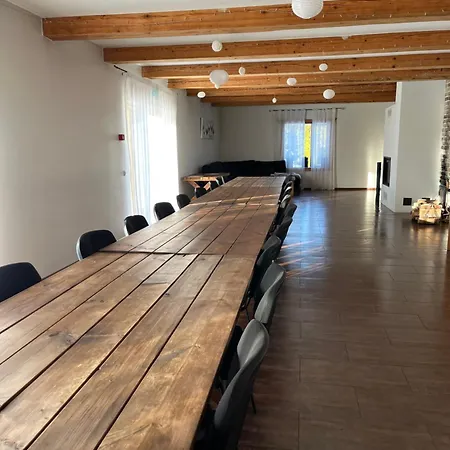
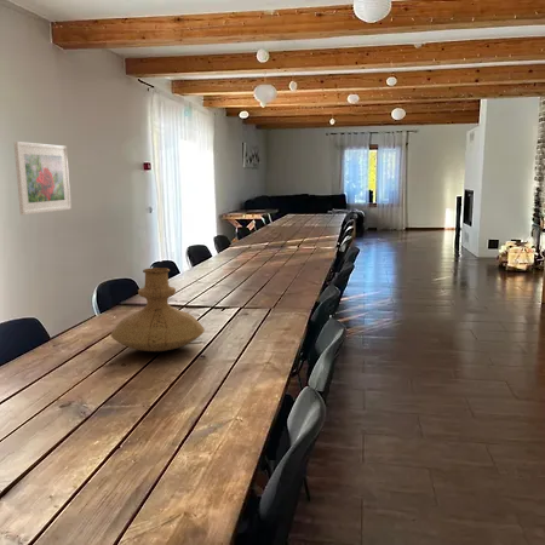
+ vase (156, 309)
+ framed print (45, 178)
